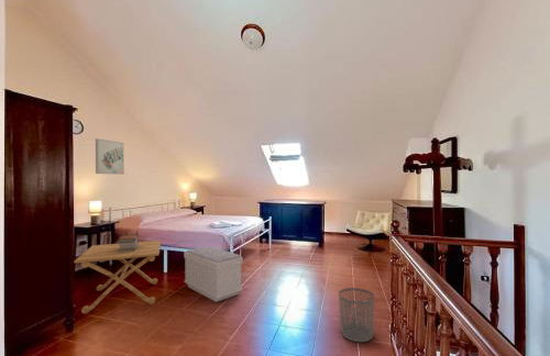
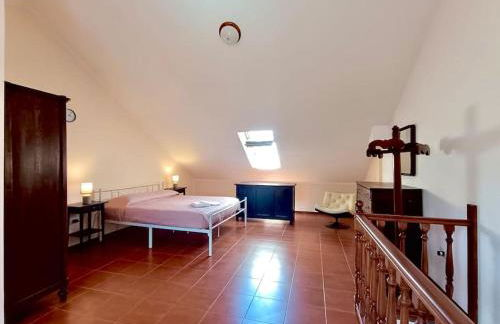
- book stack (128, 243)
- waste bin (356, 313)
- side table (123, 272)
- bench (212, 270)
- wall art (110, 157)
